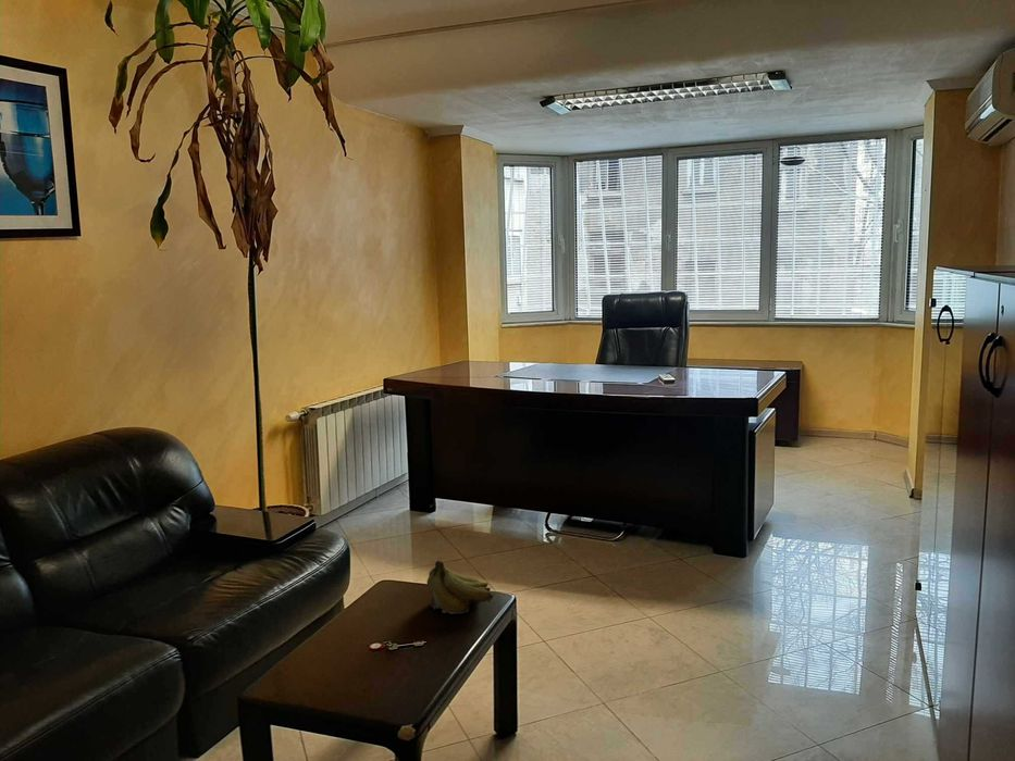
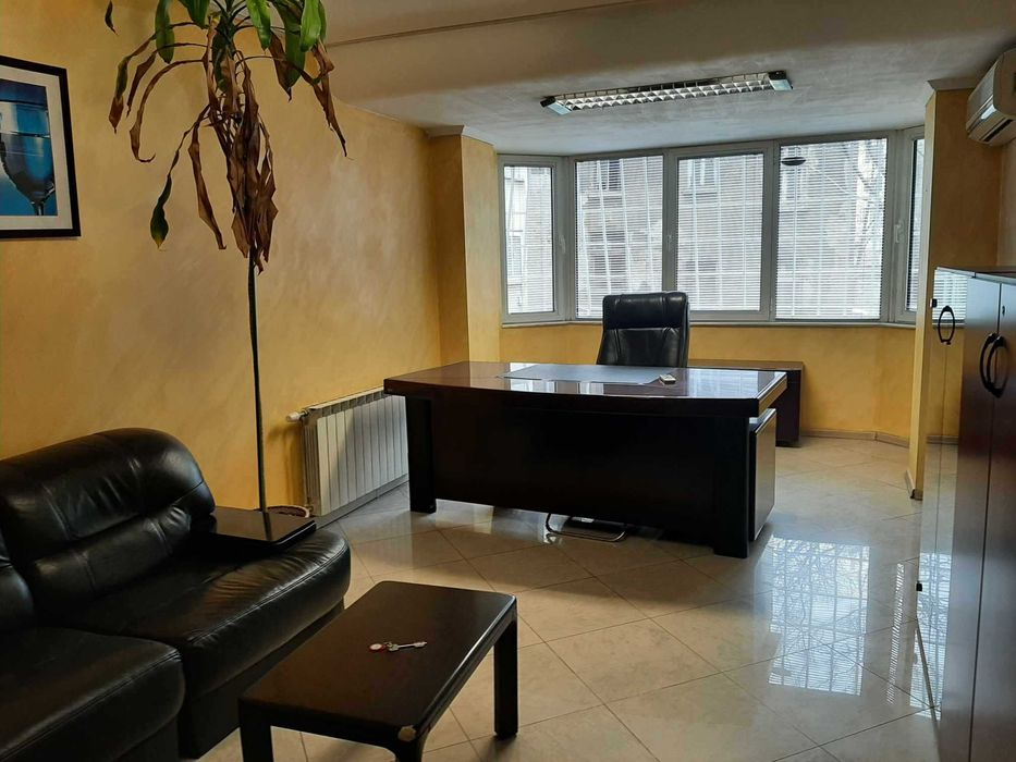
- fruit (460, 583)
